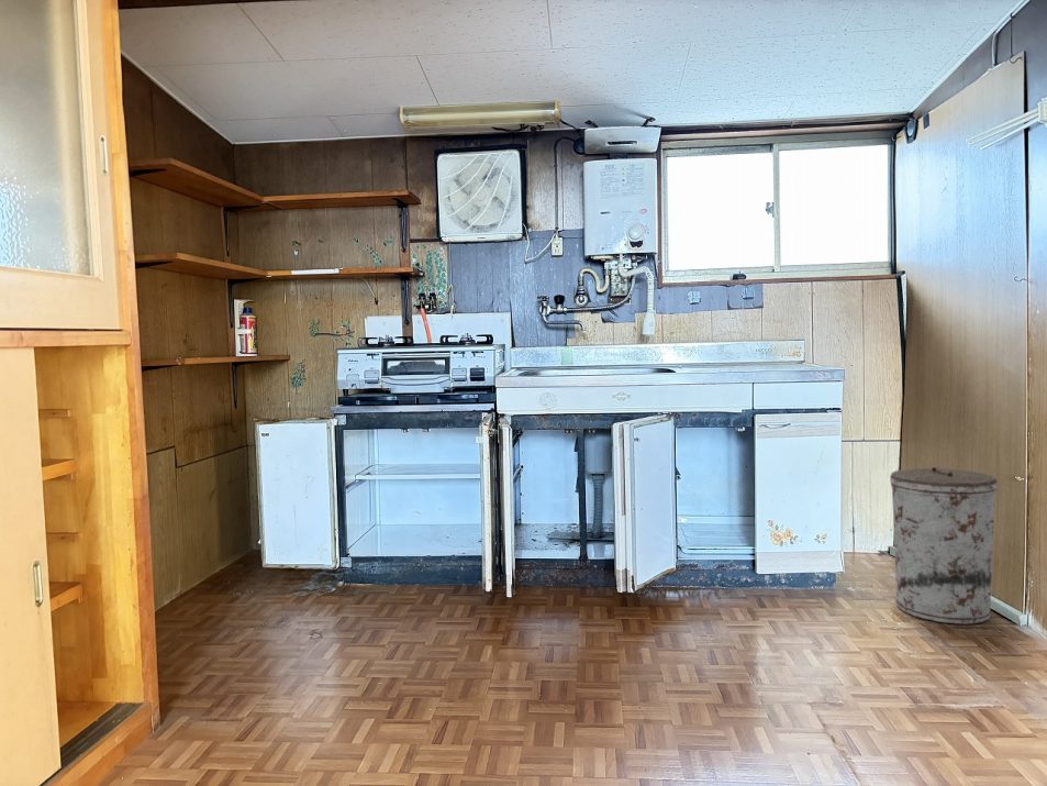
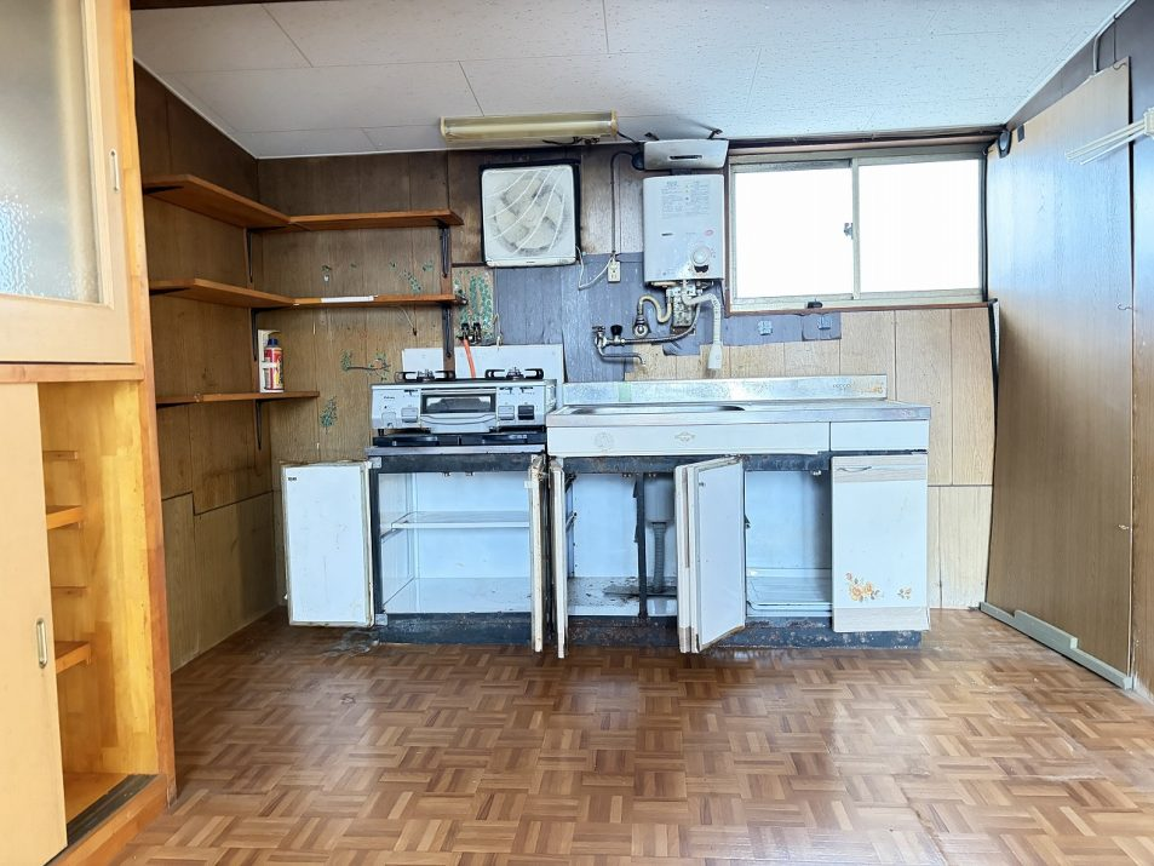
- trash can (942, 539)
